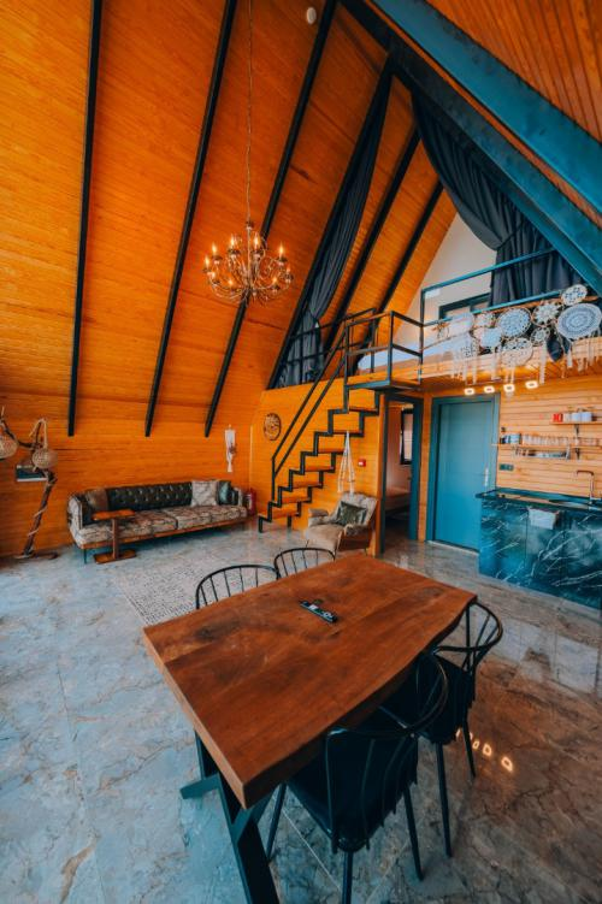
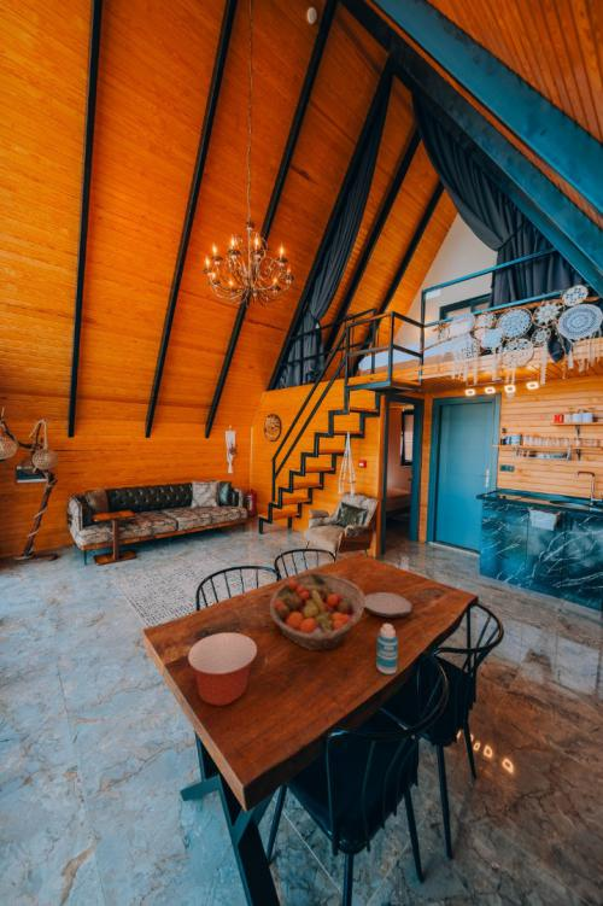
+ mixing bowl (222, 672)
+ fruit basket (315, 608)
+ plate (386, 604)
+ bottle (387, 647)
